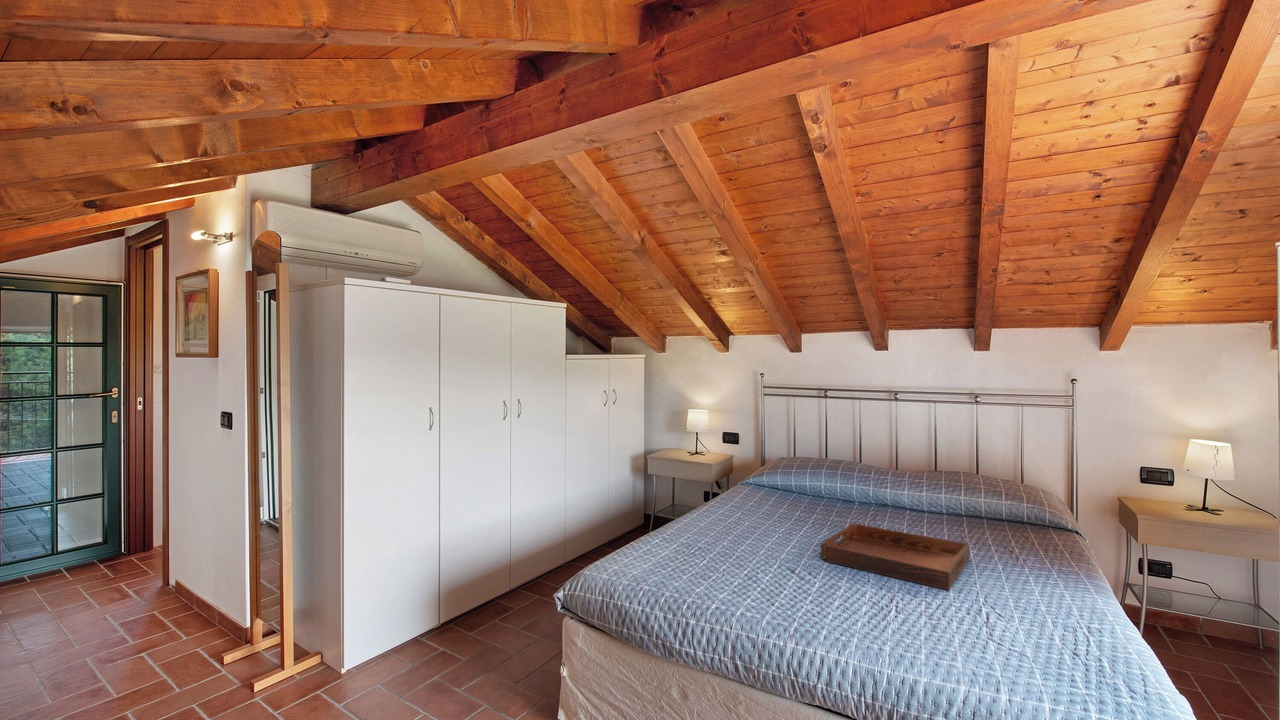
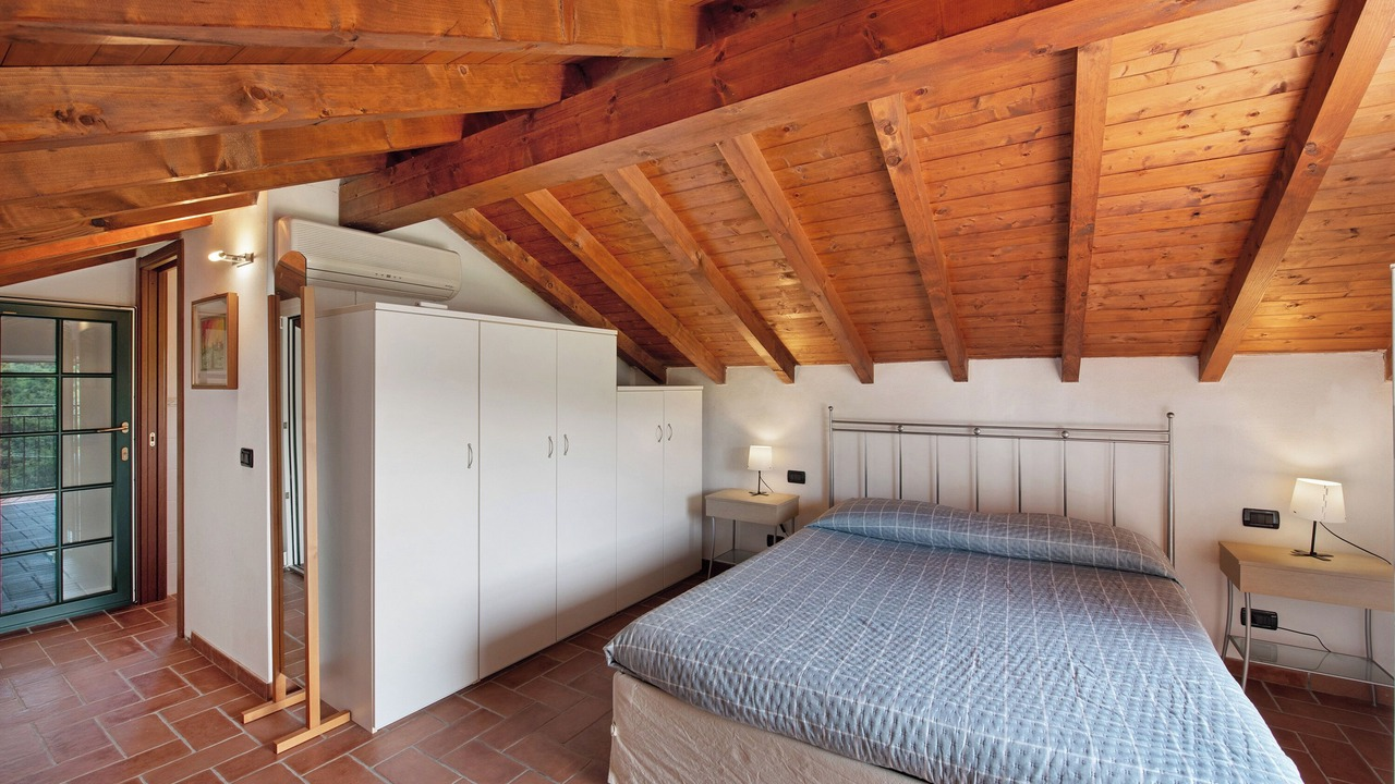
- serving tray (894, 552)
